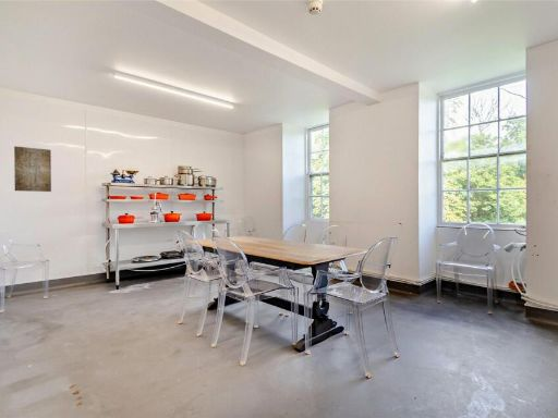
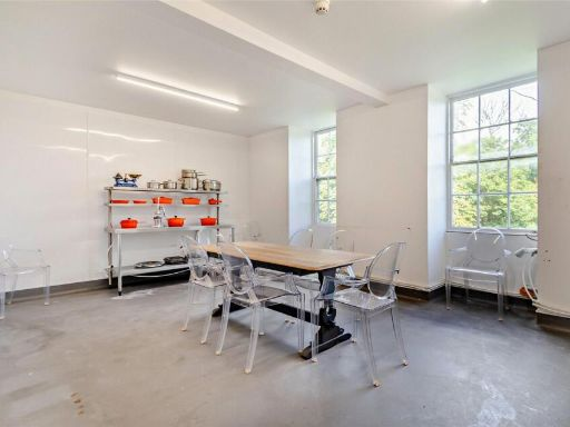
- wall art (33, 169)
